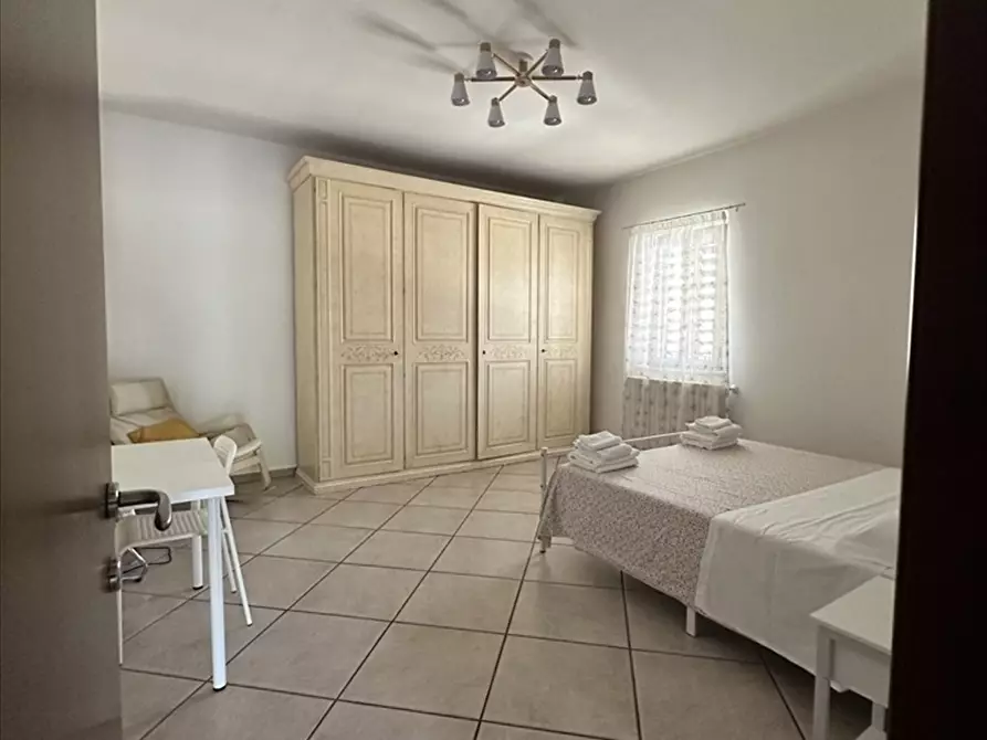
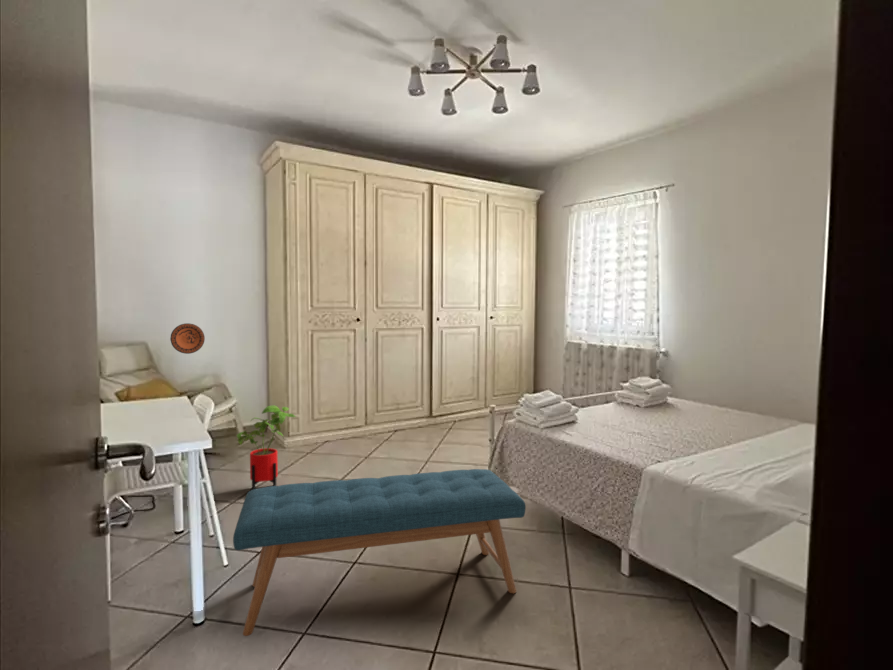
+ house plant (264, 448)
+ decorative plate (187, 338)
+ bench (383, 538)
